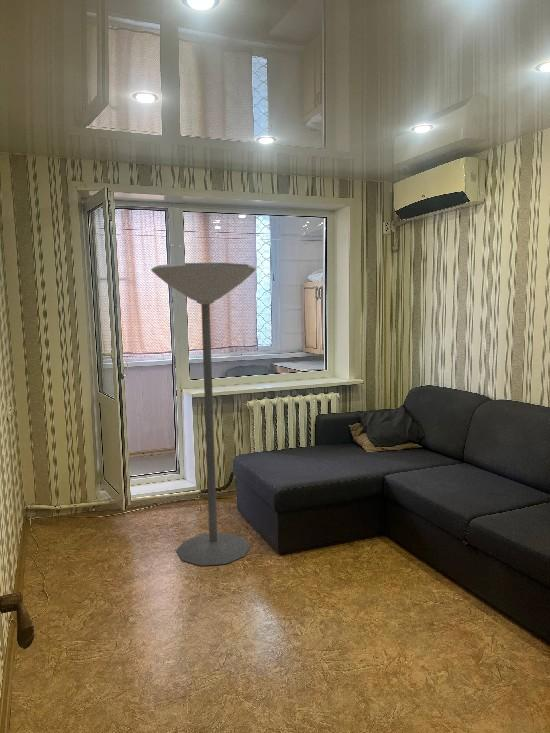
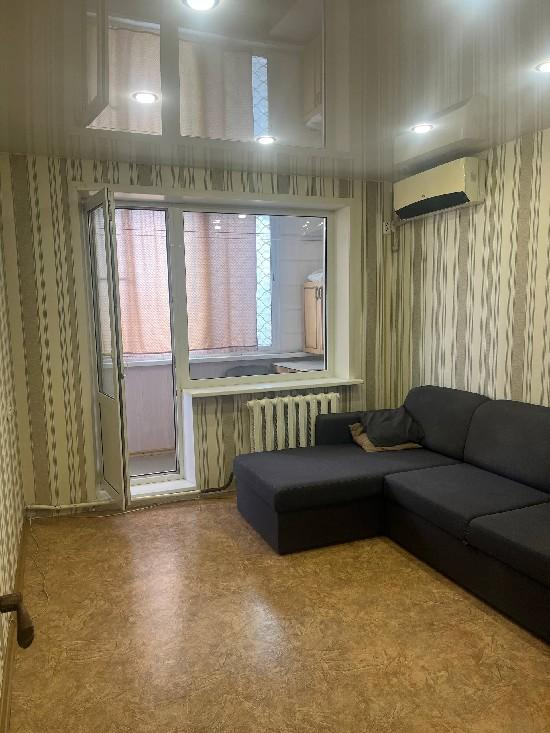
- floor lamp (209, 411)
